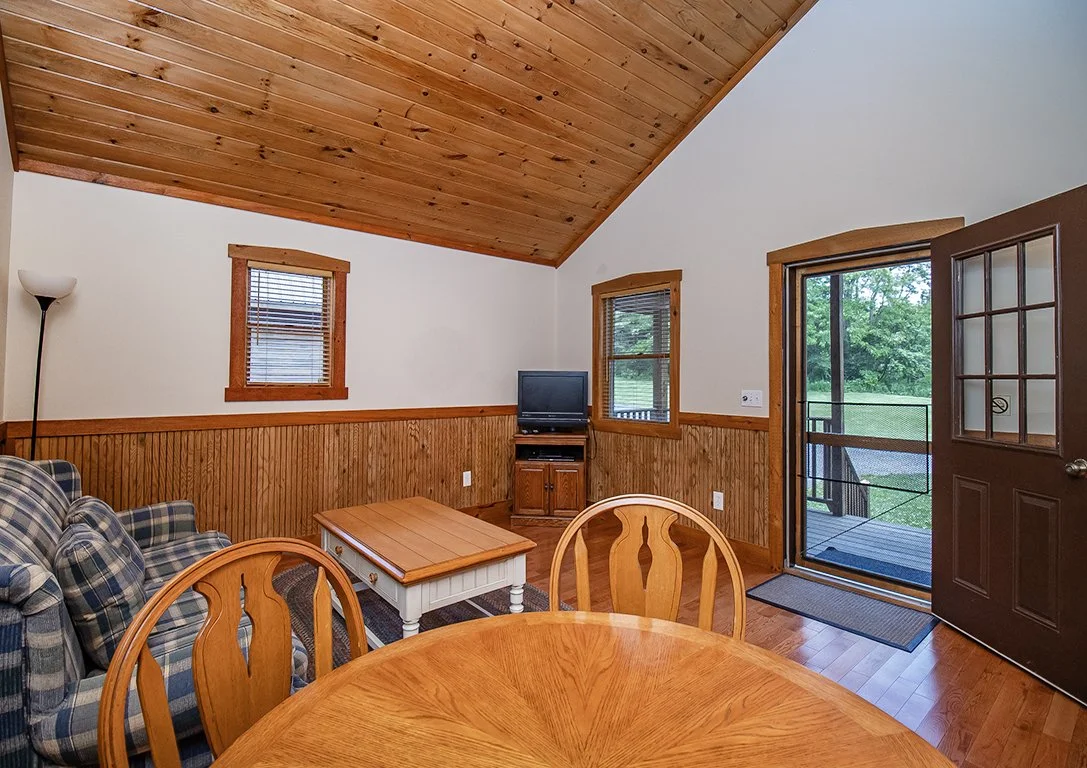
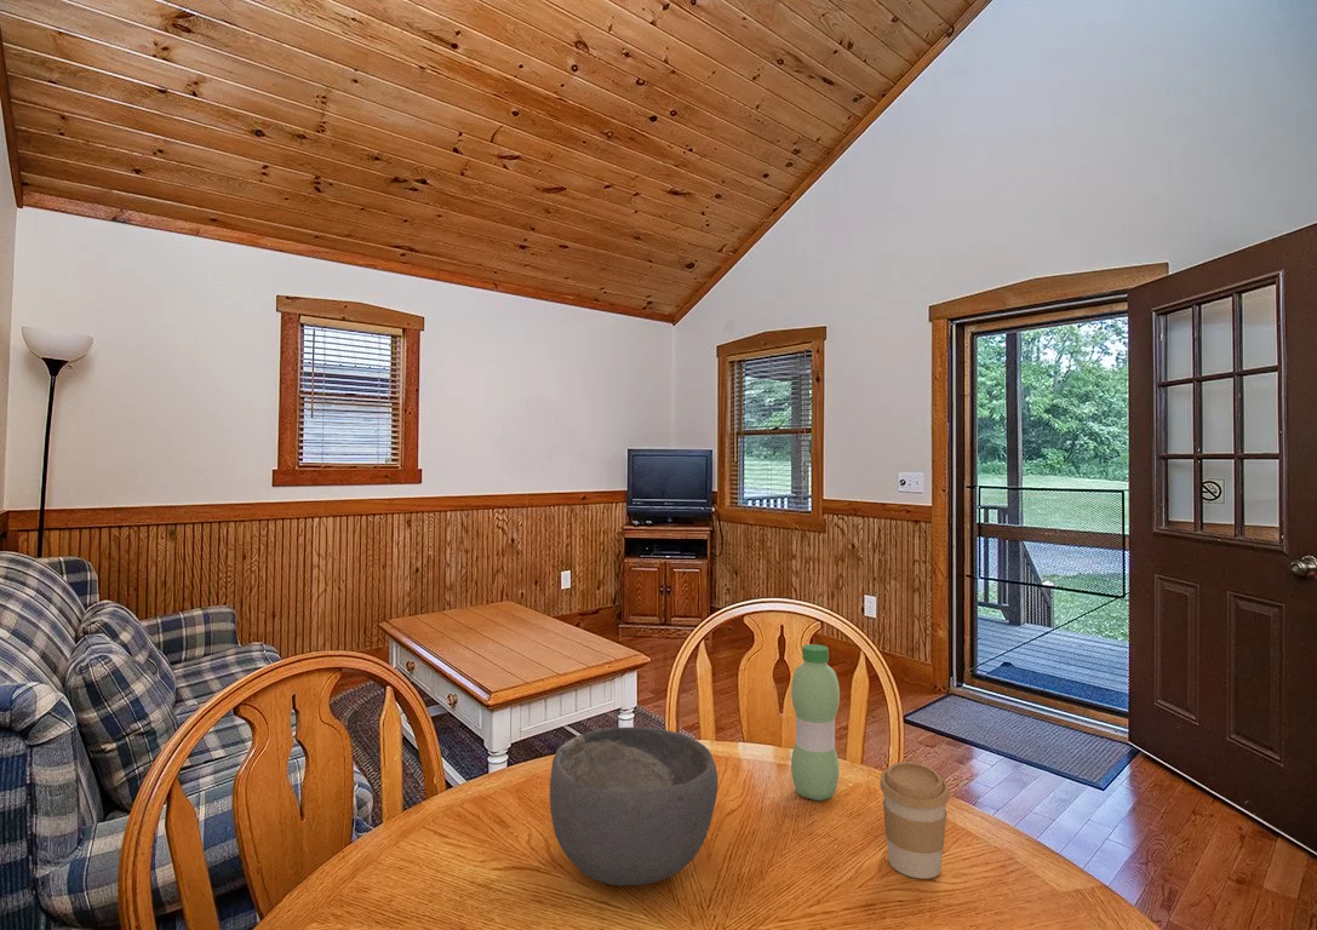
+ bowl (631, 806)
+ water bottle (814, 719)
+ coffee cup (914, 817)
